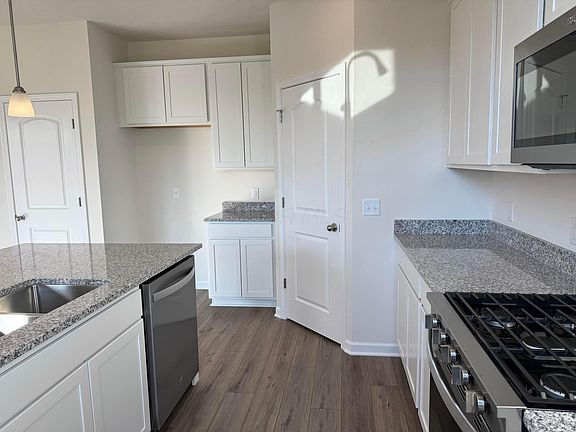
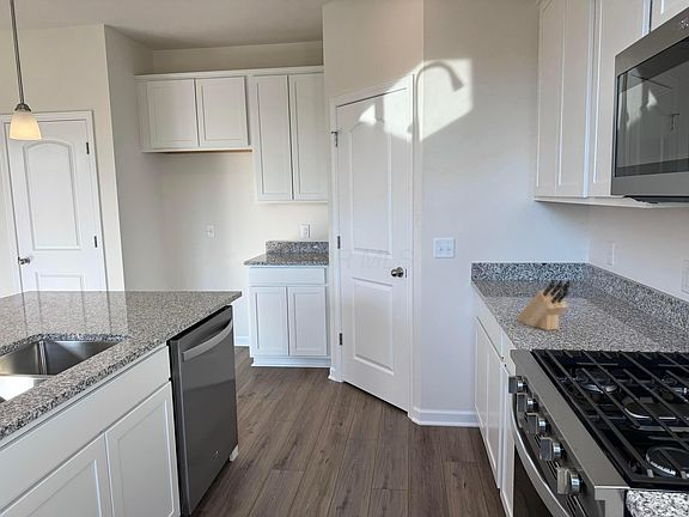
+ knife block (543, 300)
